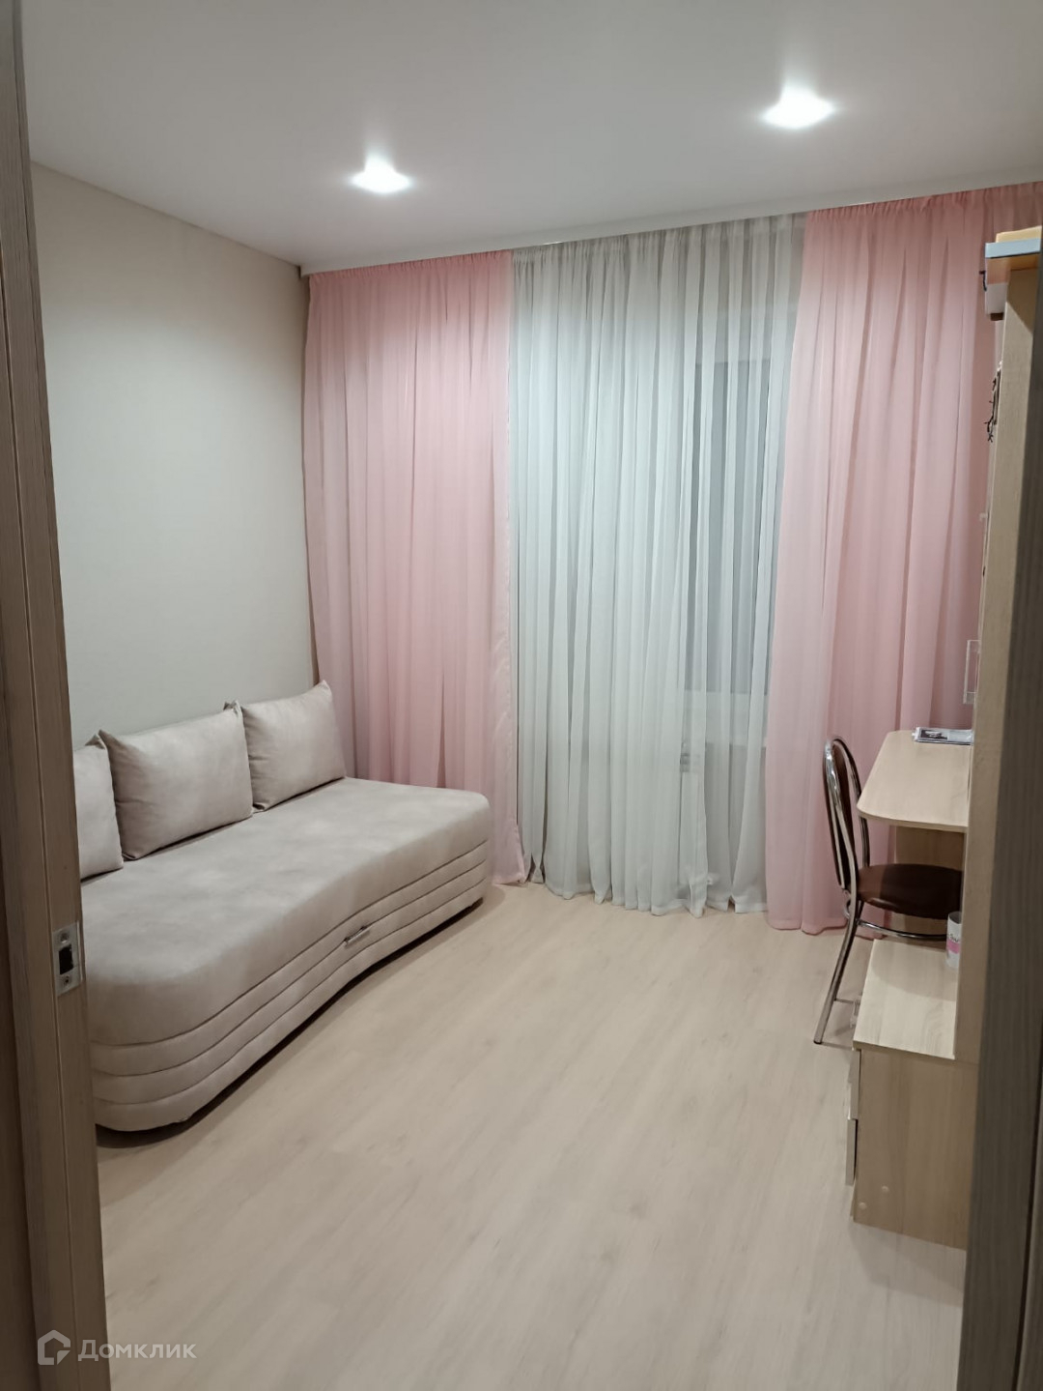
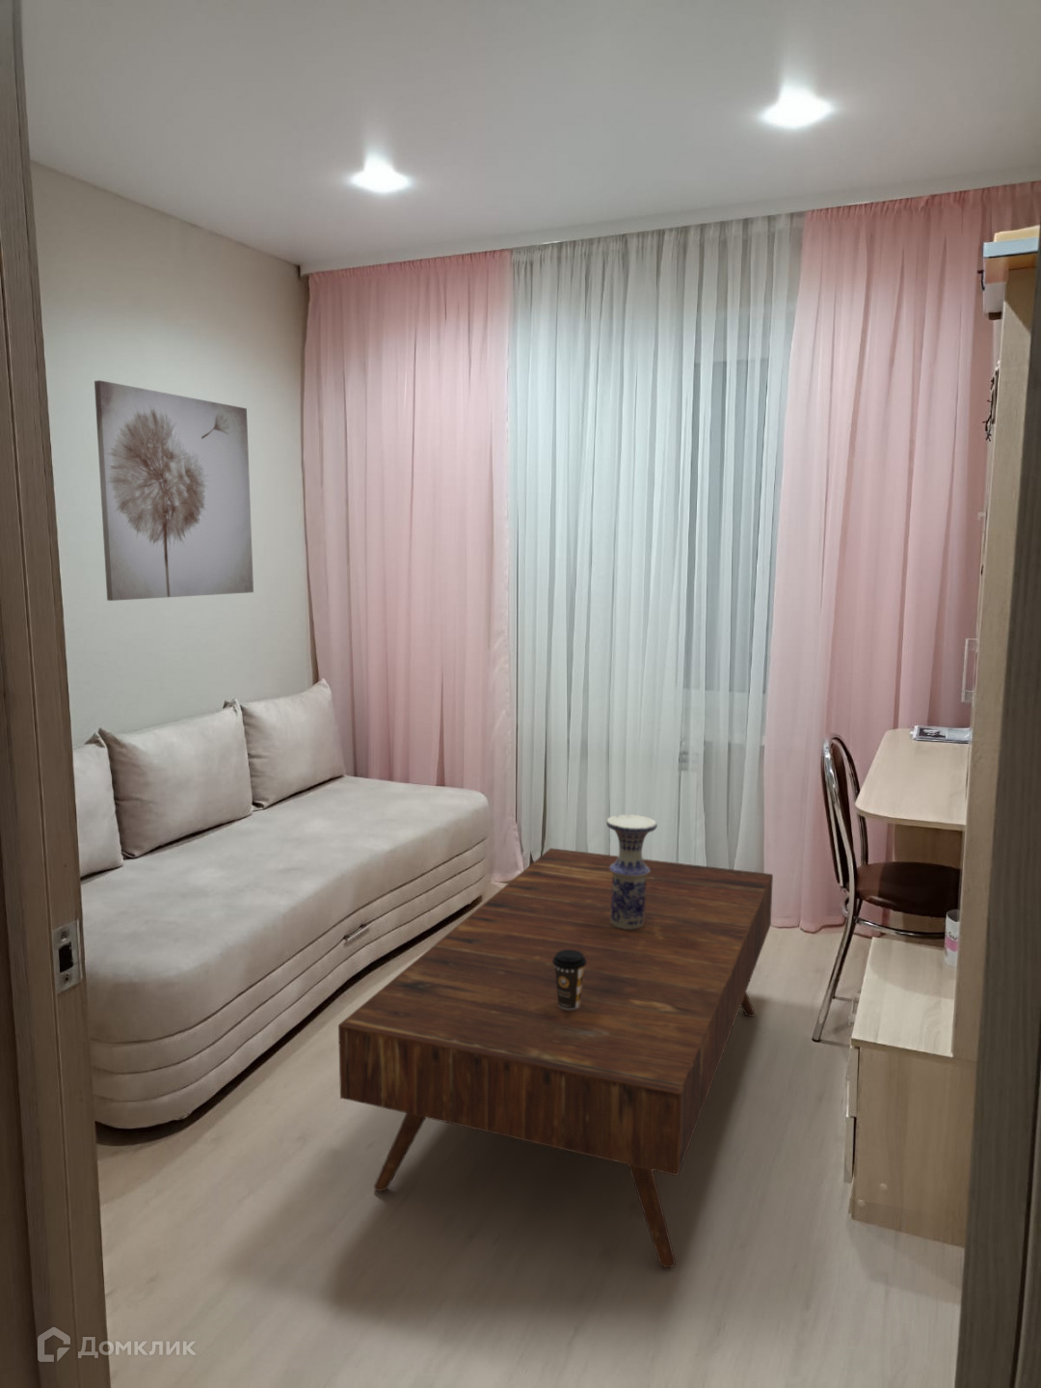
+ vase (630, 871)
+ coffee cup (569, 979)
+ wall art (182, 497)
+ coffee table (588, 1011)
